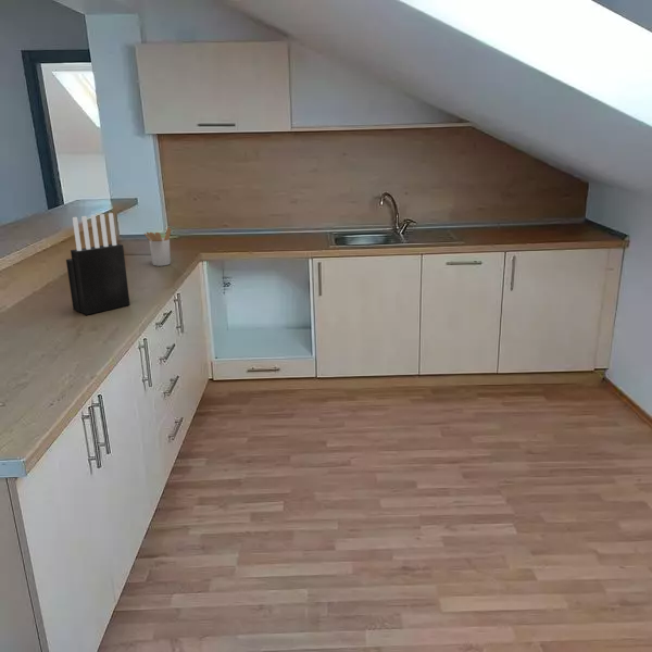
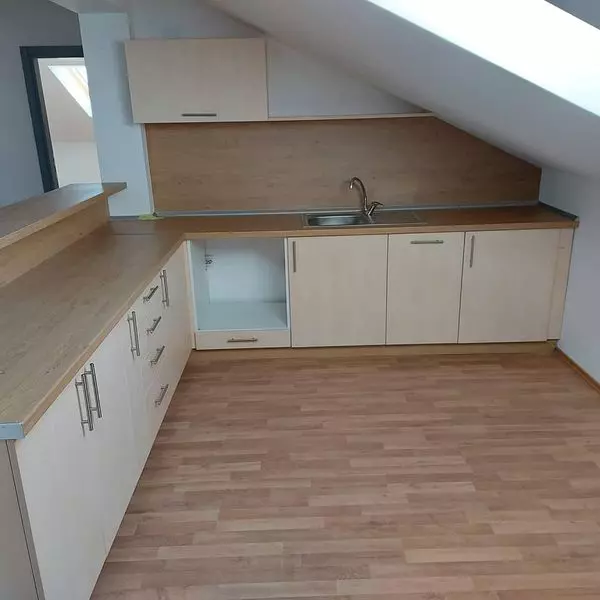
- knife block (95, 262)
- utensil holder (158, 247)
